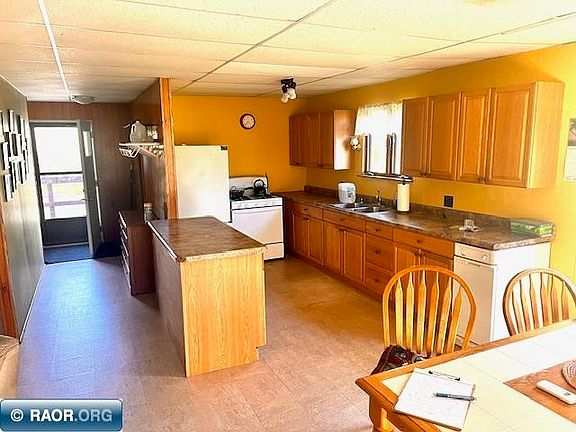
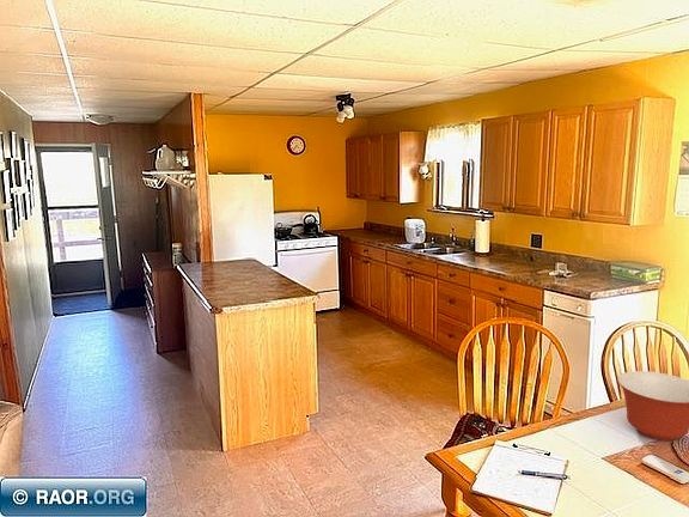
+ mixing bowl (658, 408)
